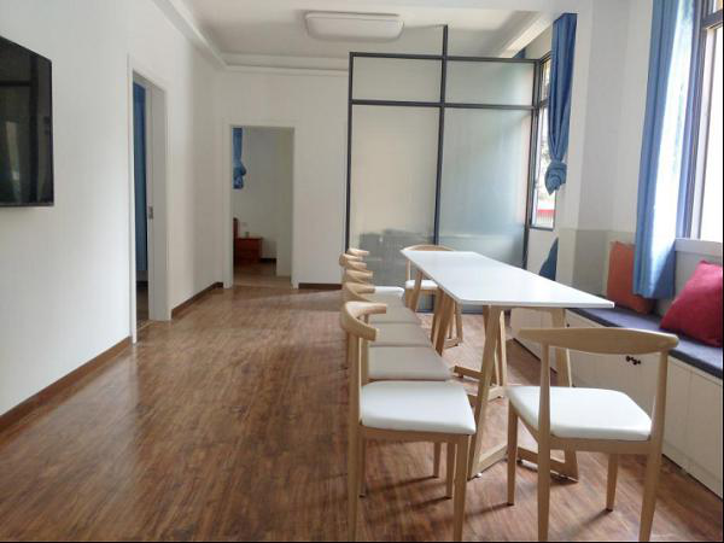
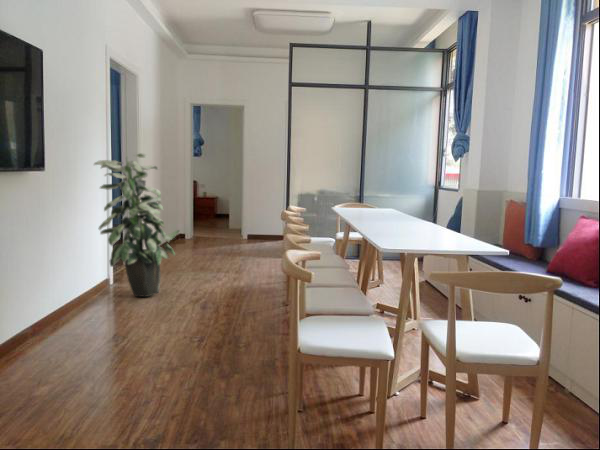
+ indoor plant (136, 225)
